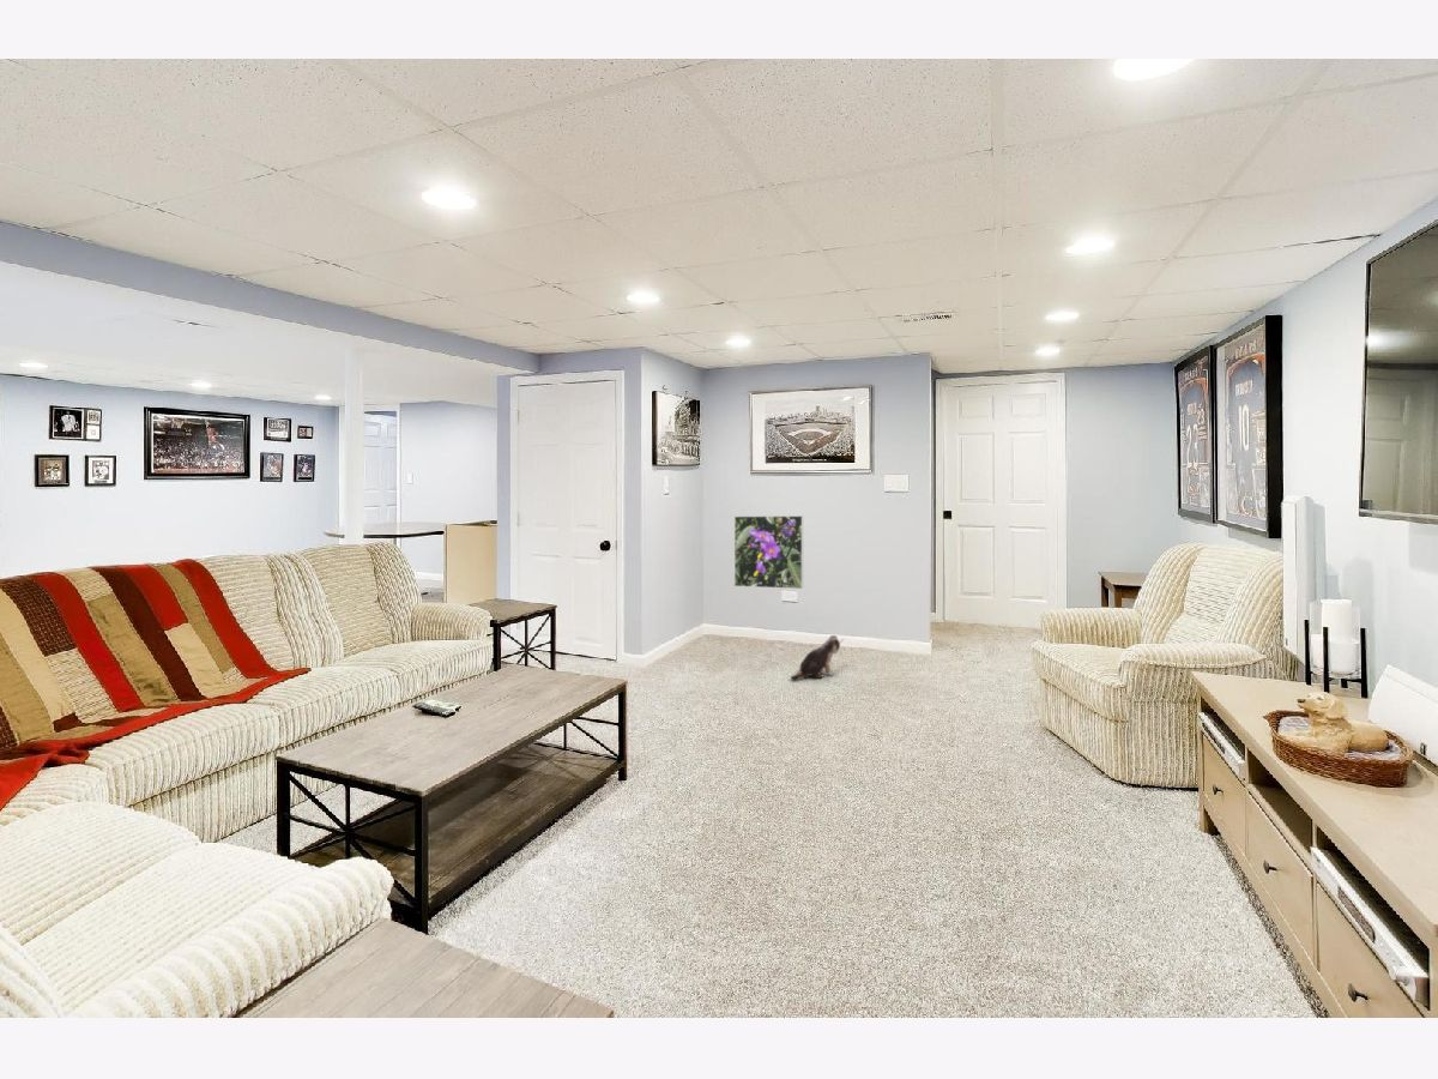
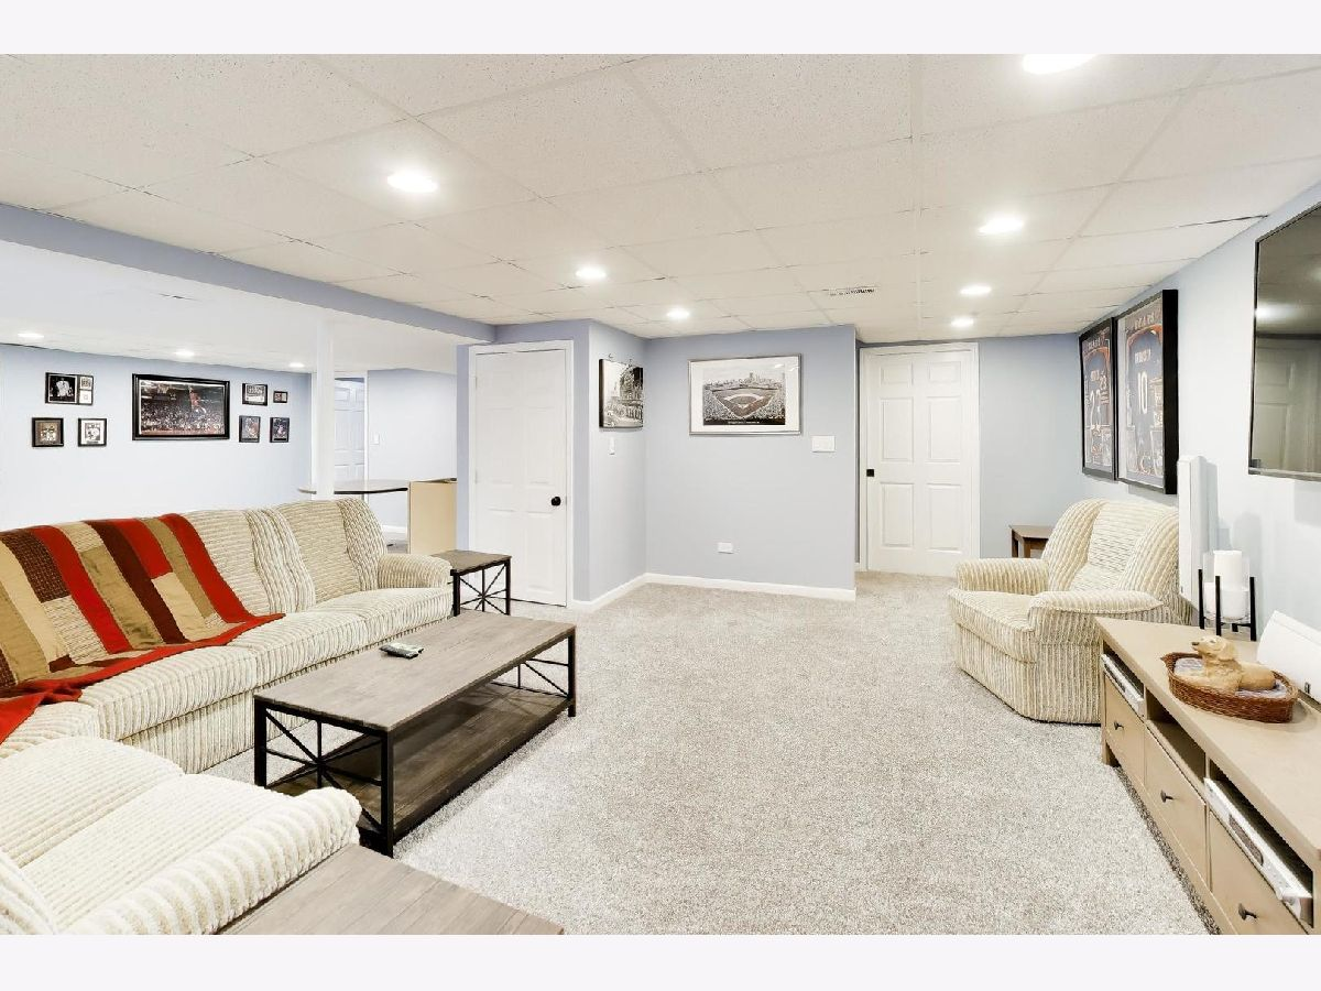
- plush toy (815, 657)
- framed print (768, 551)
